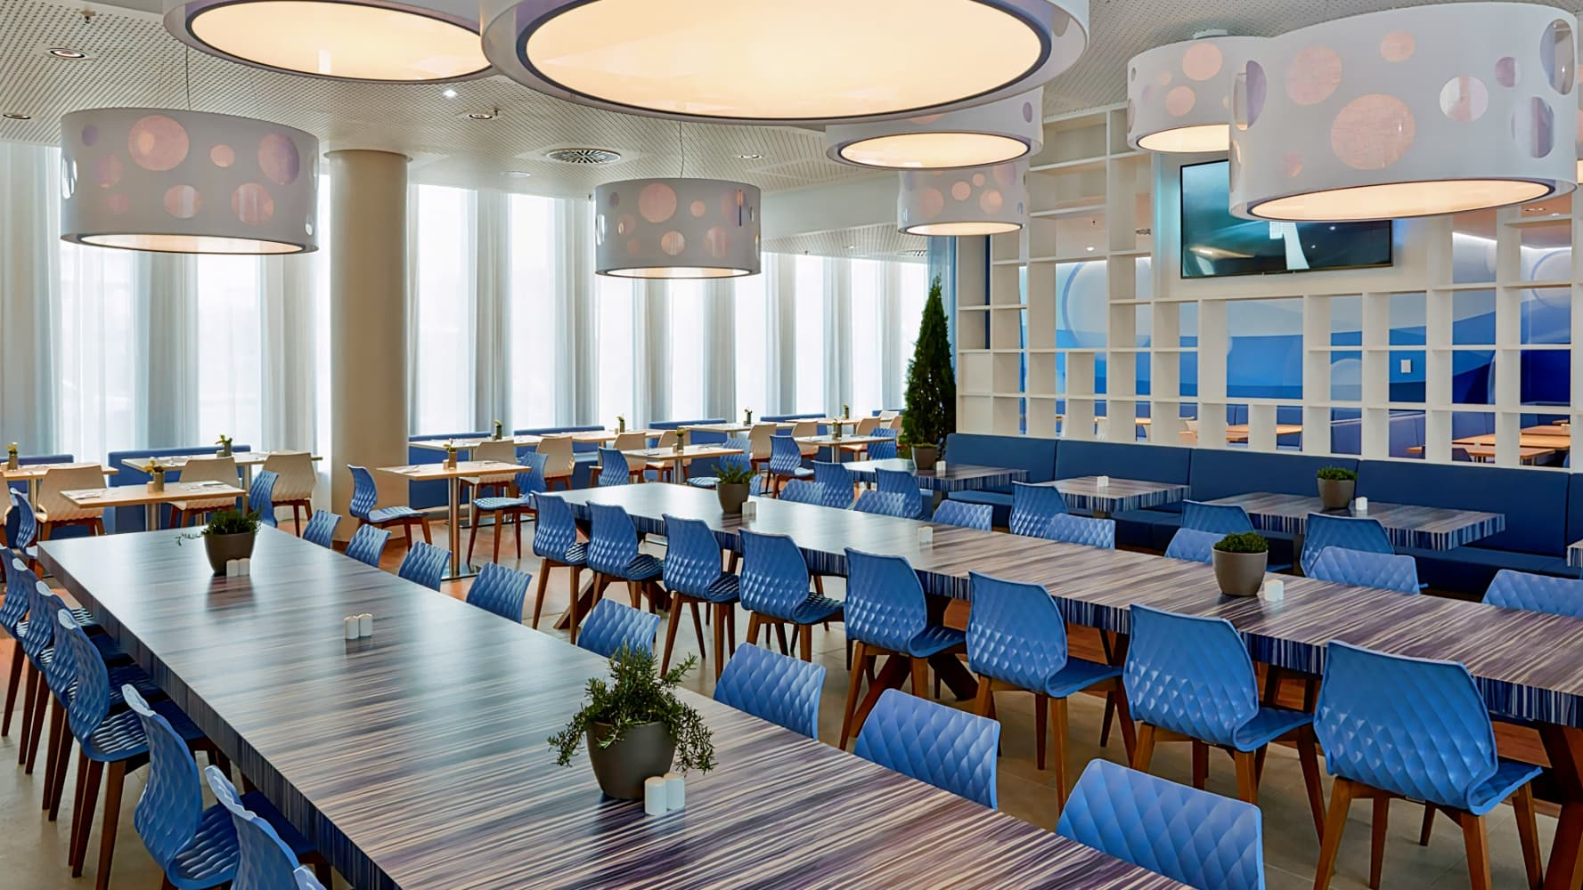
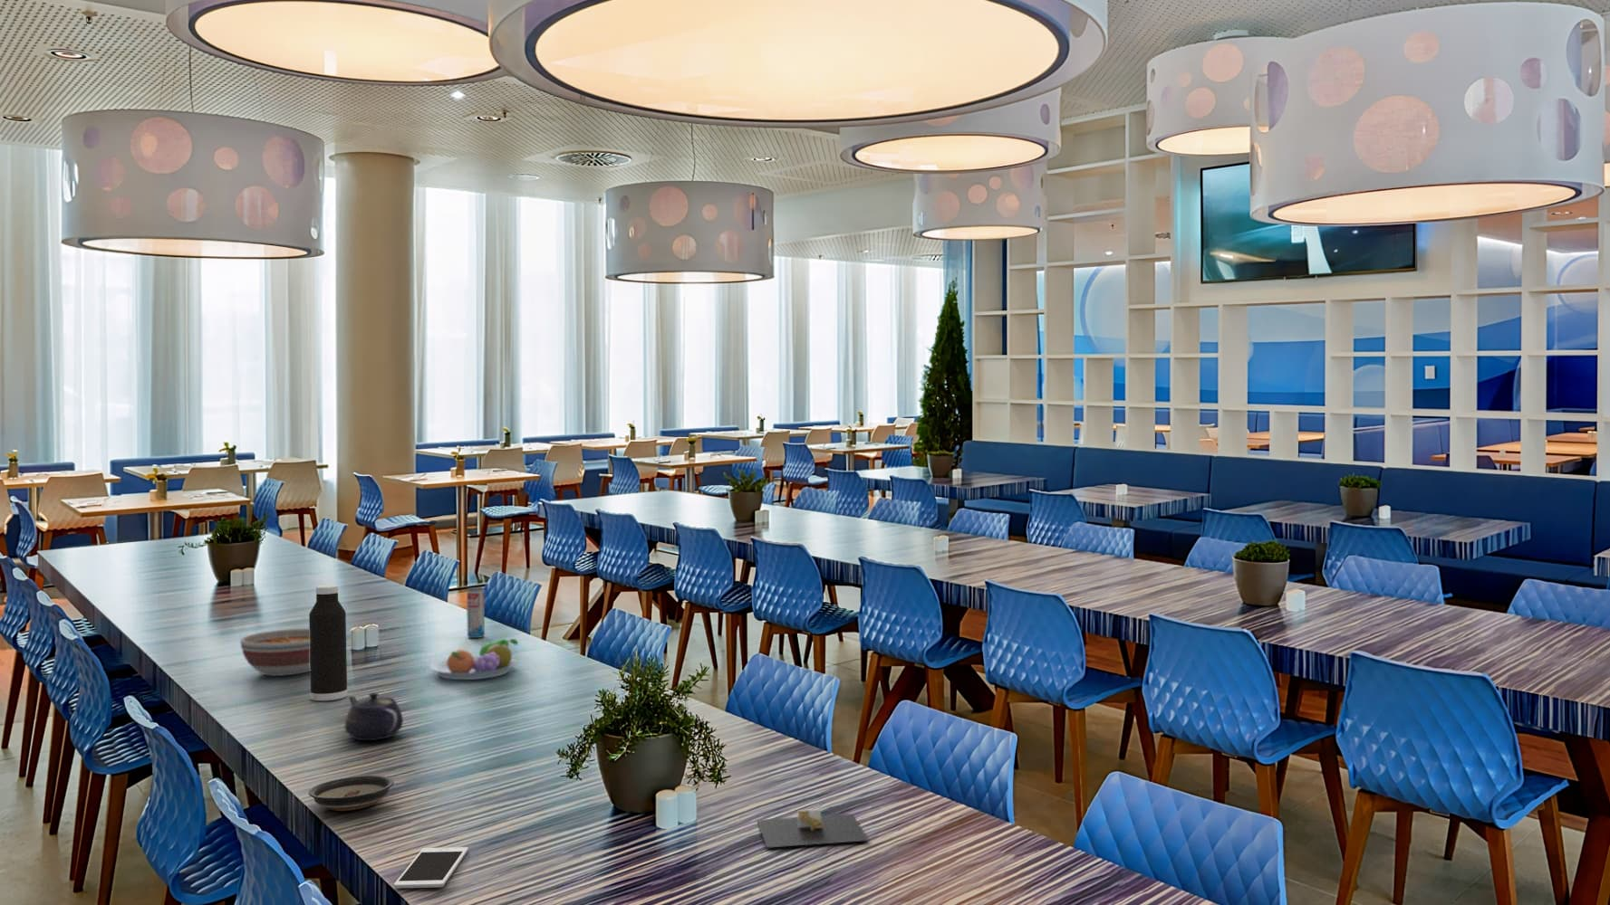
+ water bottle (328, 641)
+ bowl (288, 653)
+ fruit bowl (478, 656)
+ cell phone (432, 866)
+ teapot (373, 714)
+ beverage can (475, 612)
+ saucer (352, 794)
+ napkin holder (811, 819)
